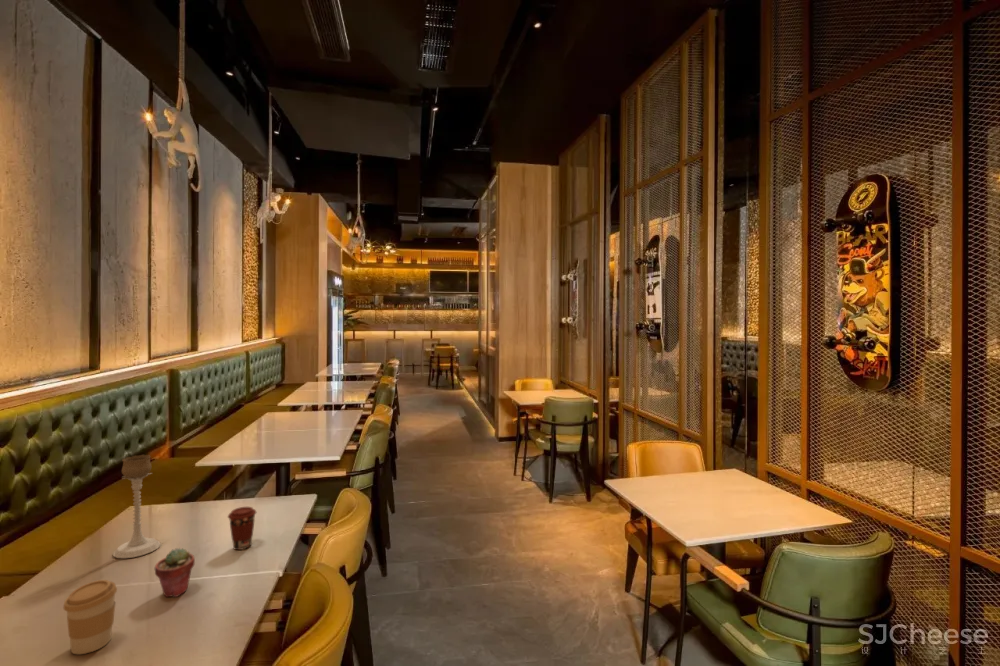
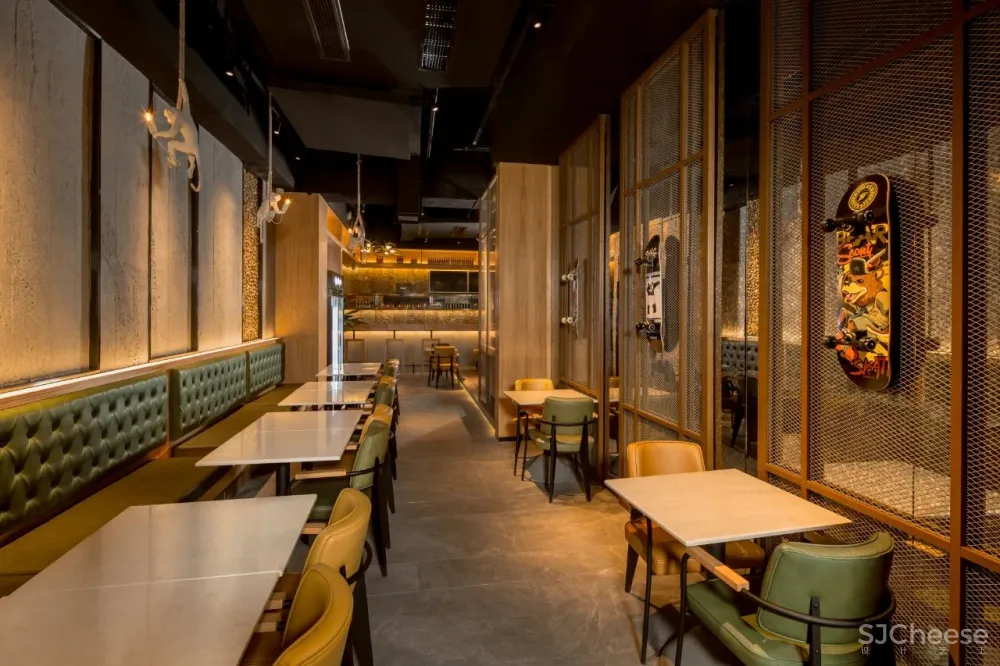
- candle holder (137, 503)
- coffee cup (91, 615)
- potted succulent (175, 569)
- coffee cup (242, 528)
